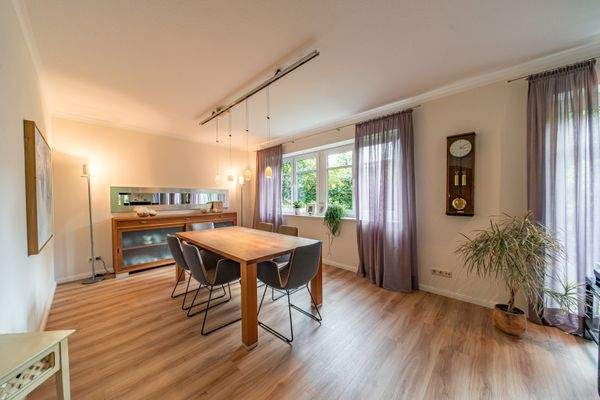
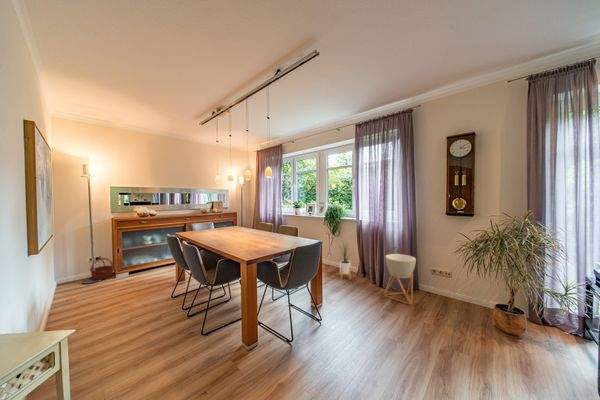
+ house plant (345, 256)
+ basket (102, 267)
+ planter (400, 277)
